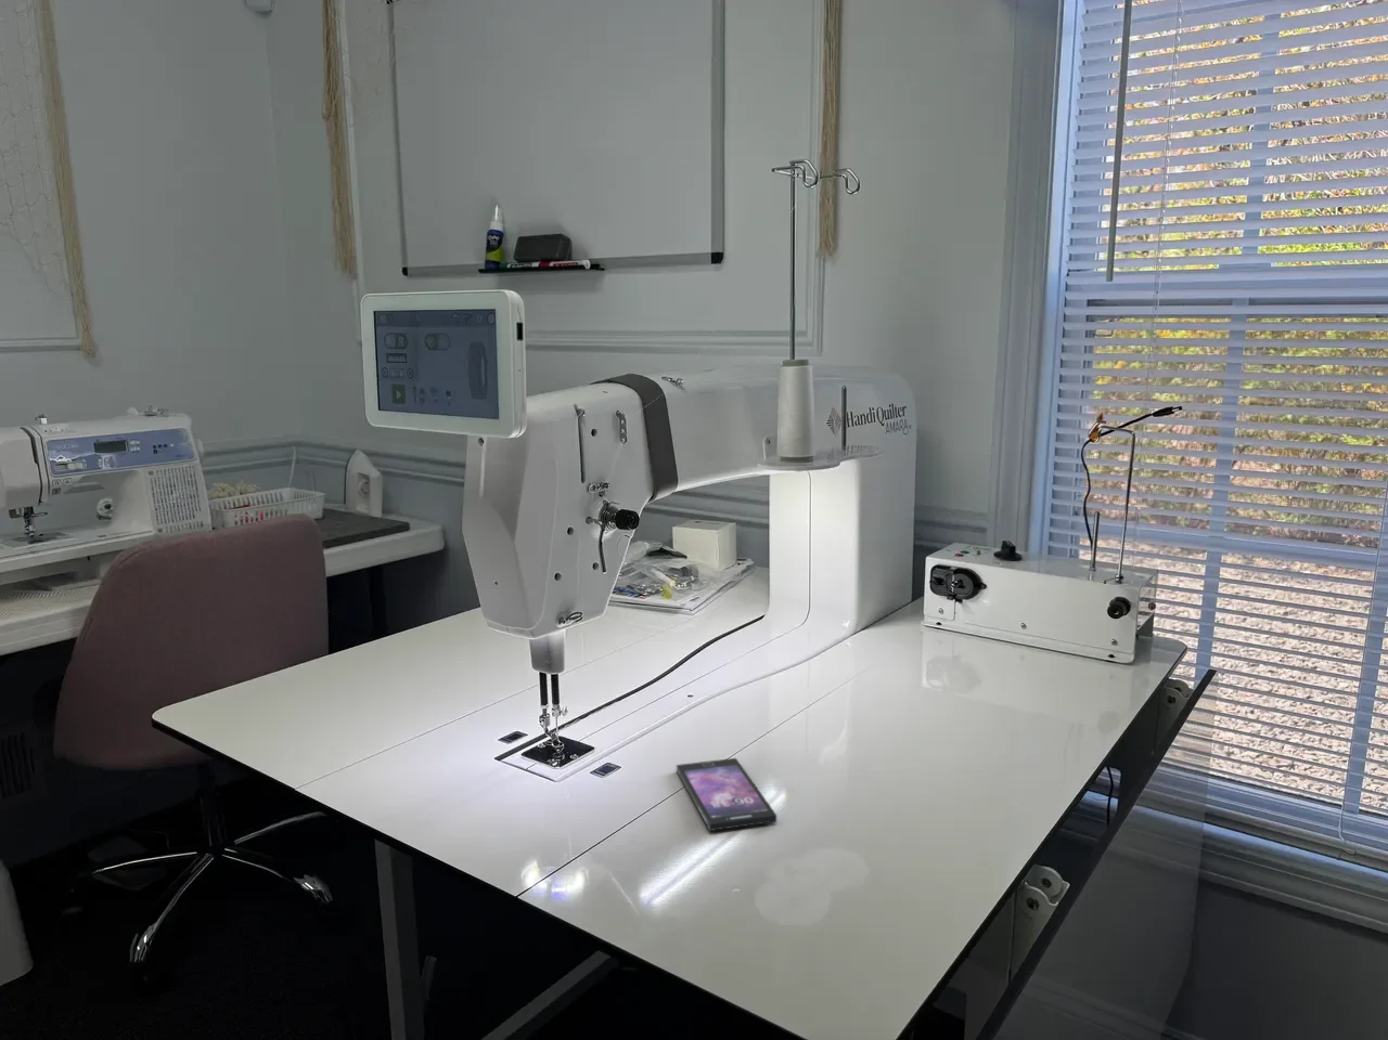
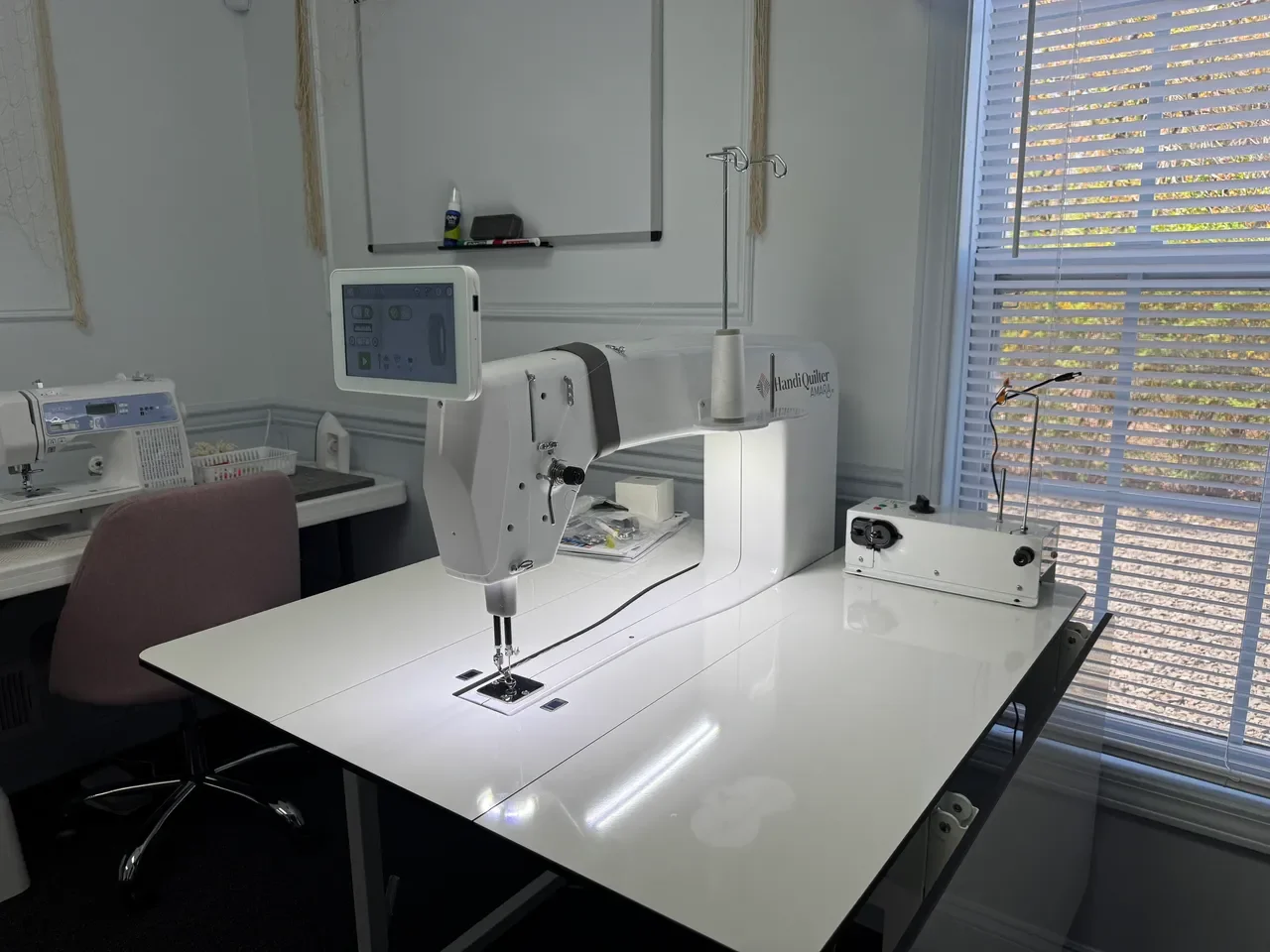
- smartphone (724, 792)
